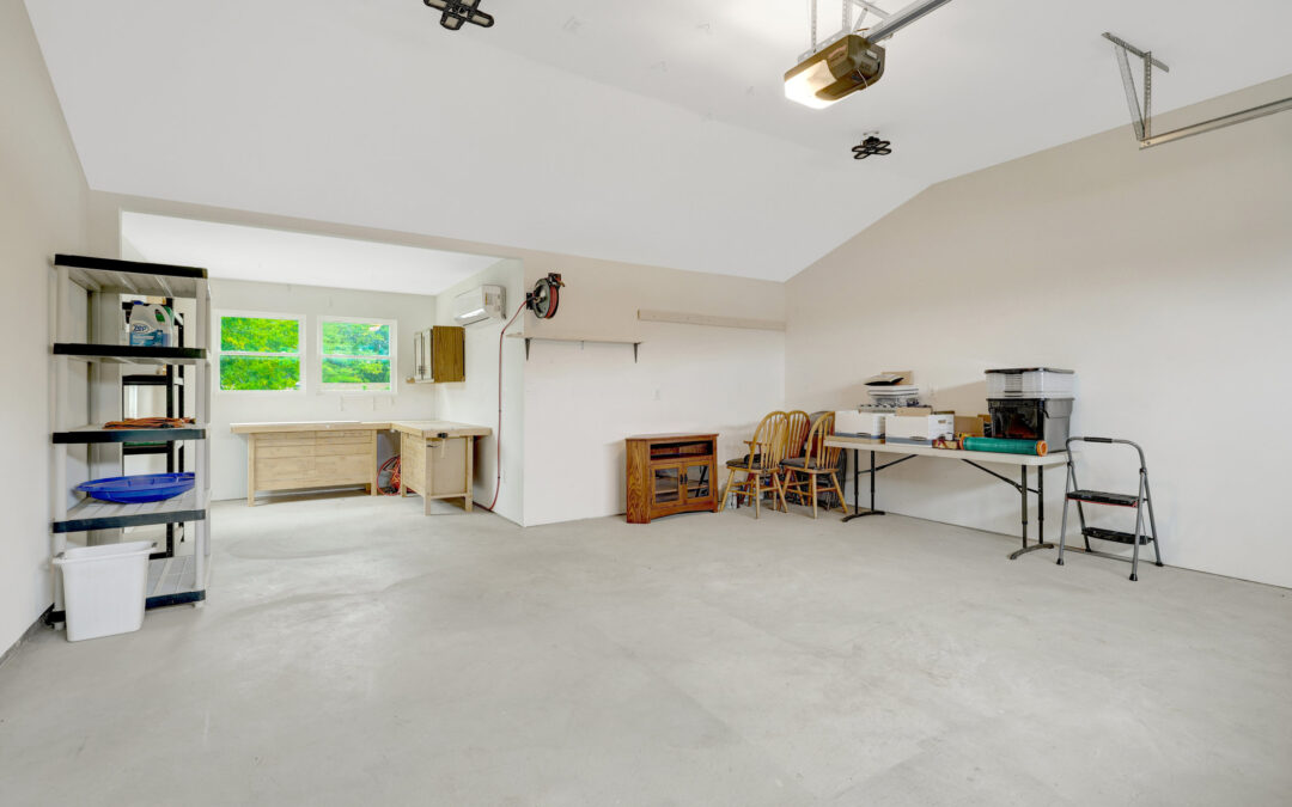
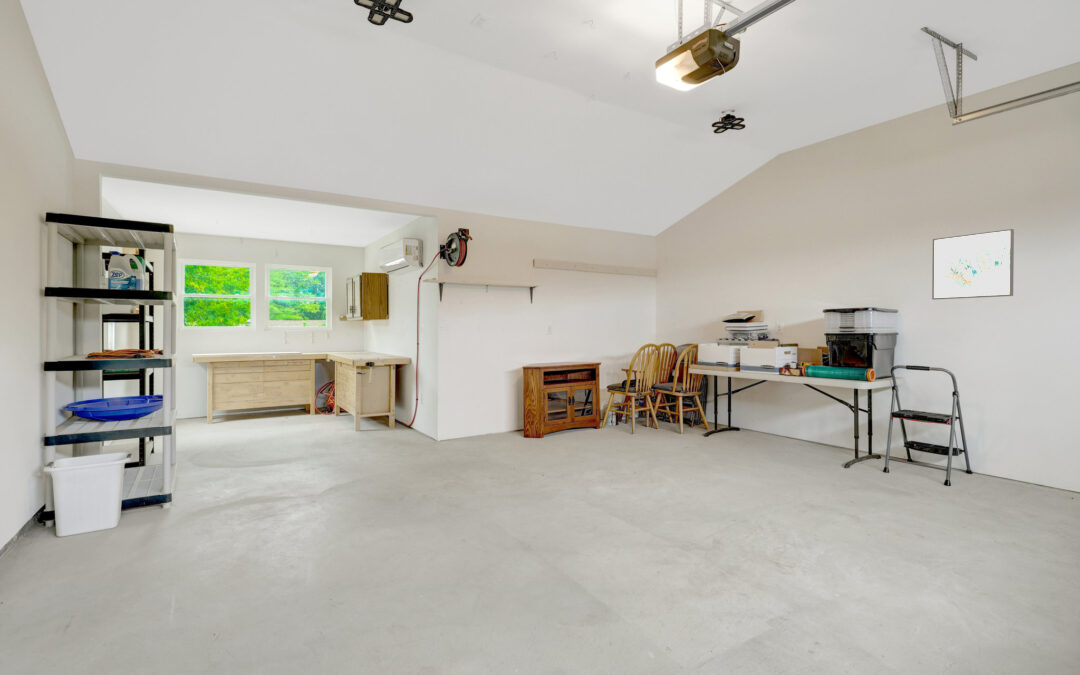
+ wall art (971, 266)
